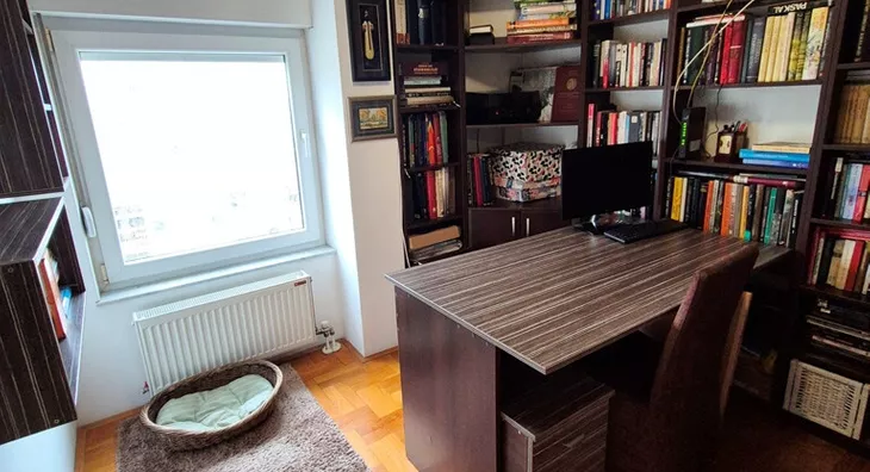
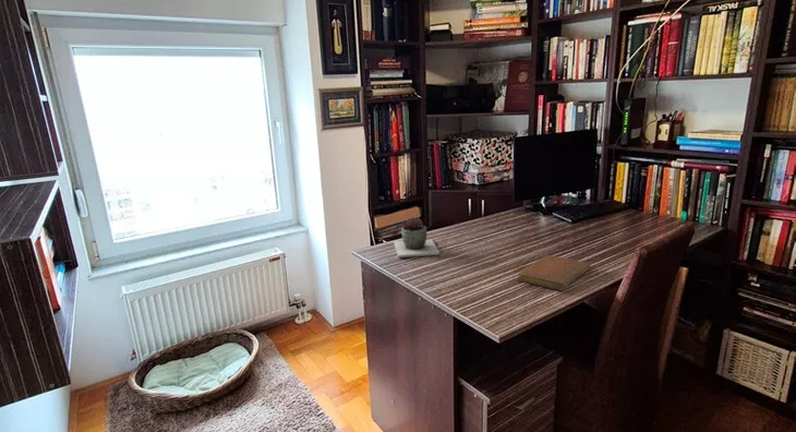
+ notebook (554, 271)
+ succulent plant (414, 232)
